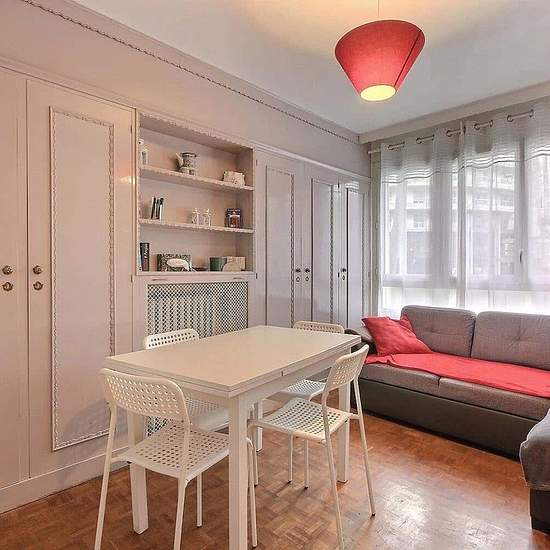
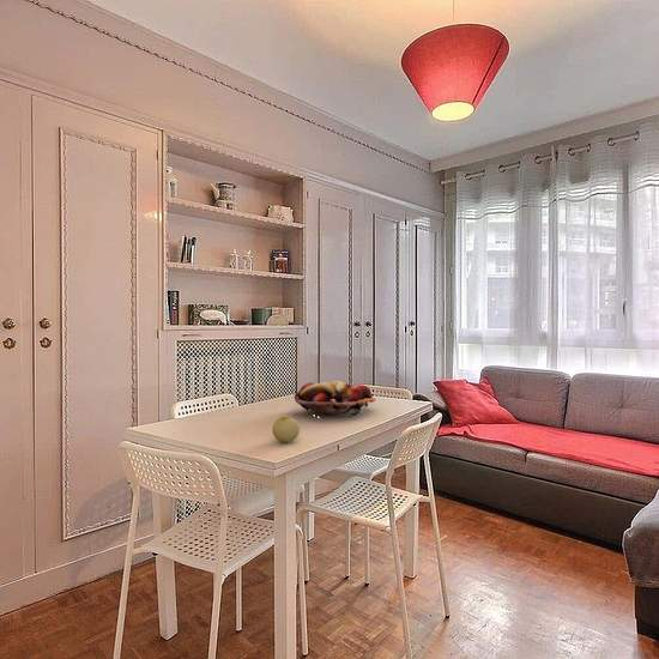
+ apple (285, 429)
+ fruit basket (334, 397)
